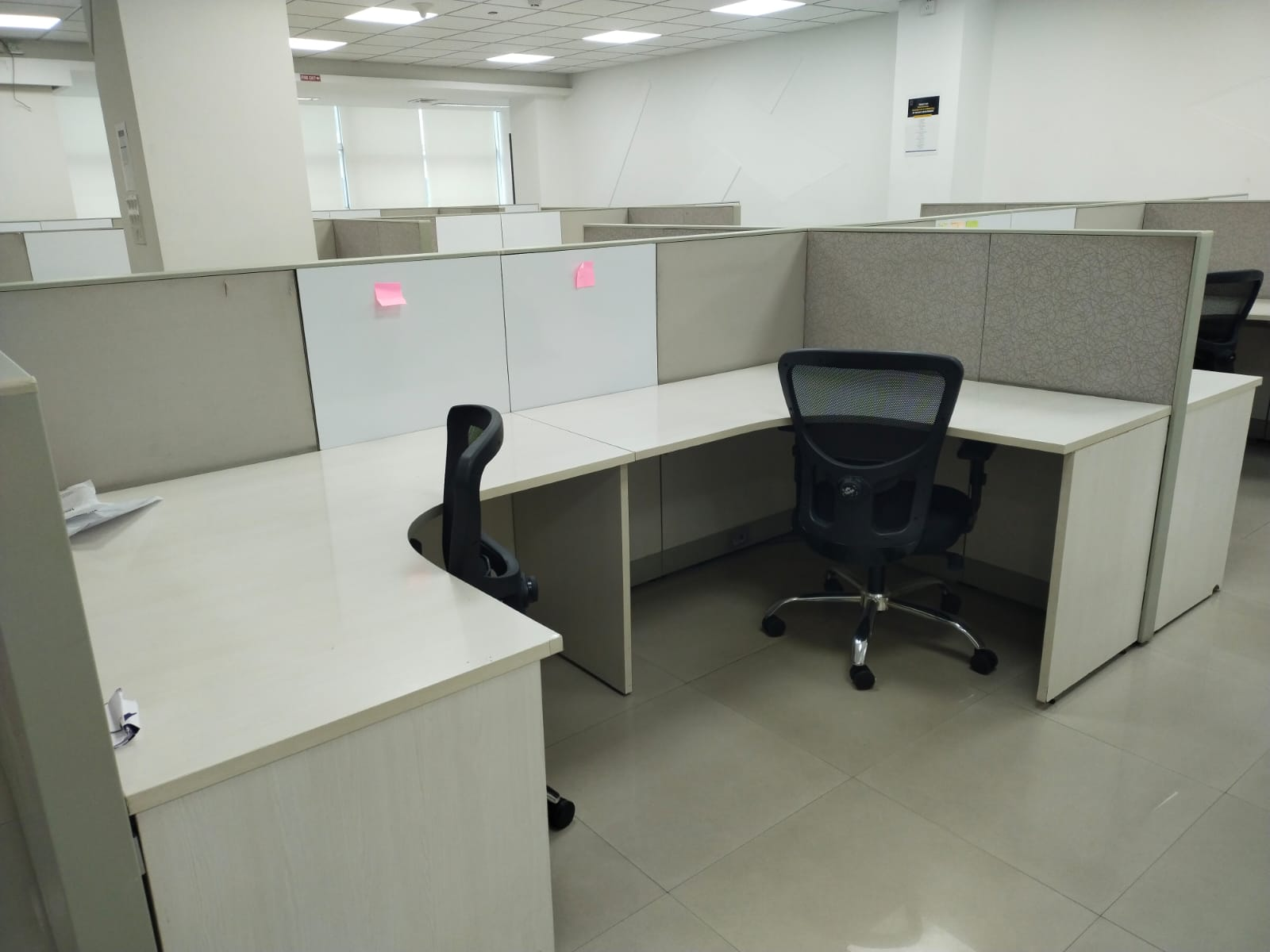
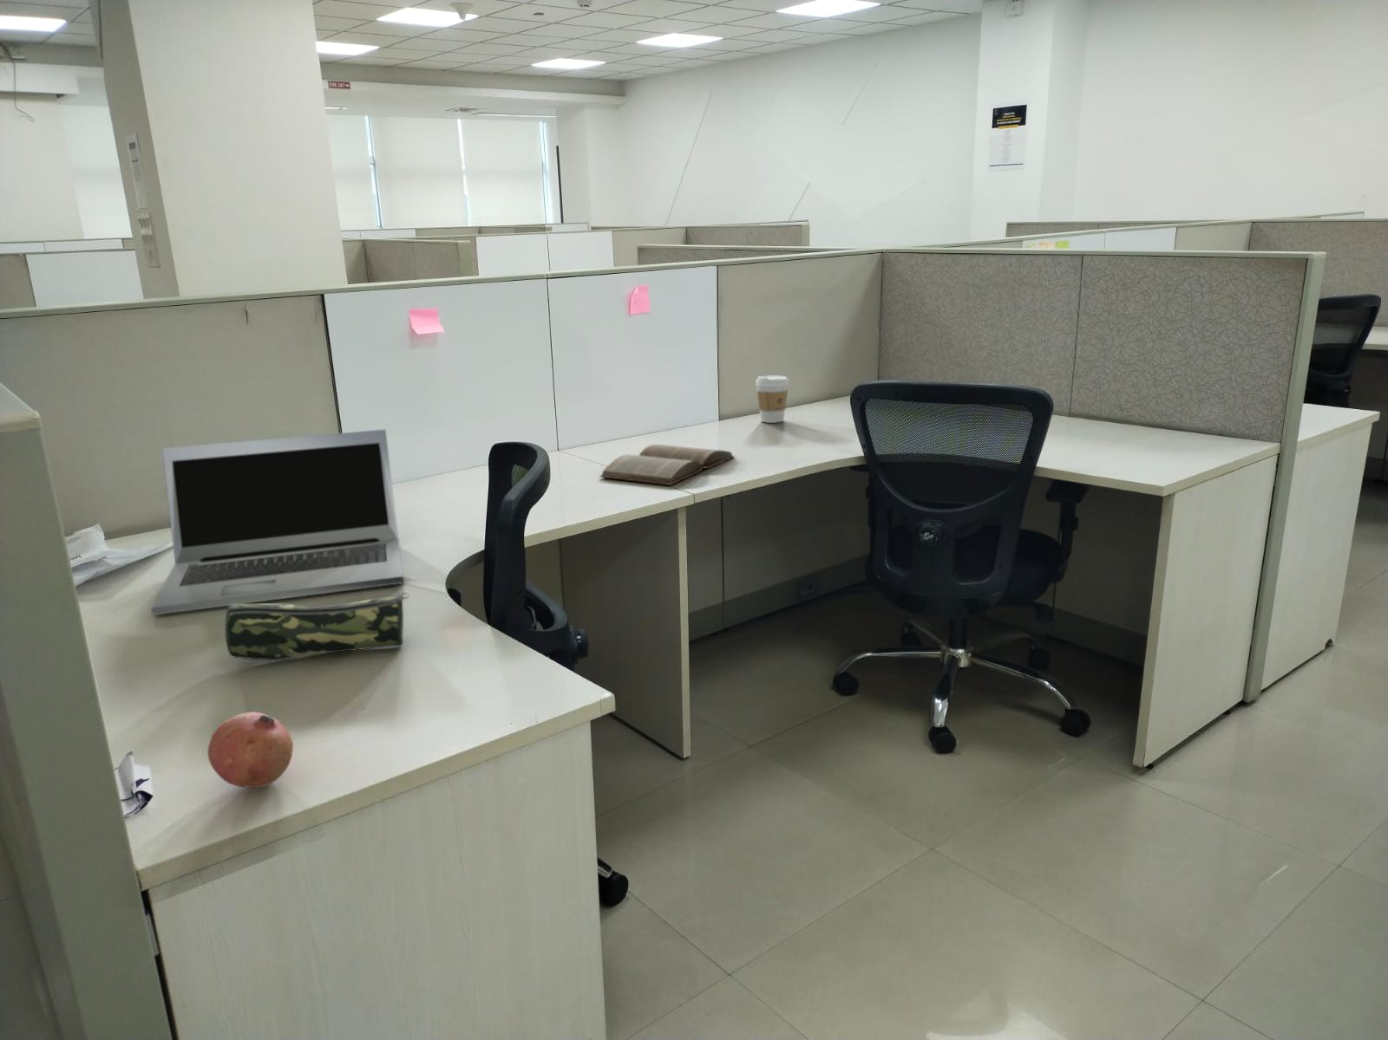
+ laptop (280, 513)
+ pencil case (322, 623)
+ book (669, 459)
+ coffee cup (772, 398)
+ pomegranate (250, 749)
